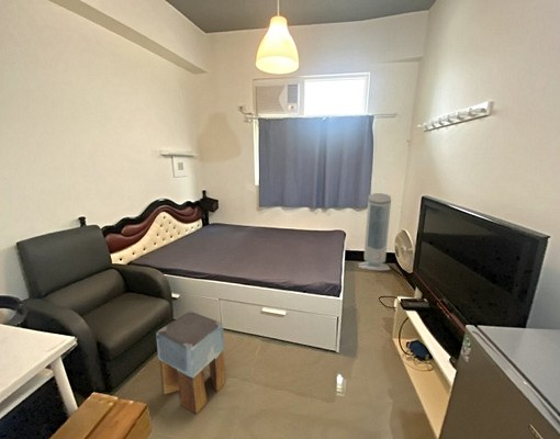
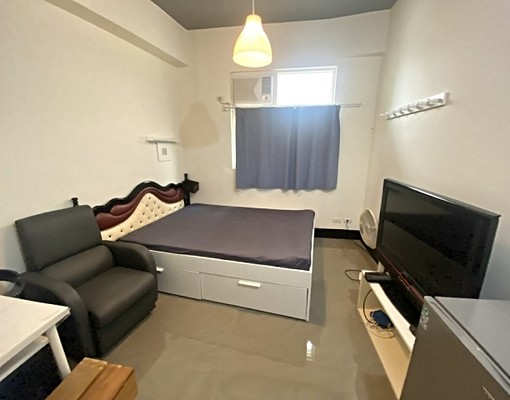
- stool (192, 358)
- air purifier (377, 230)
